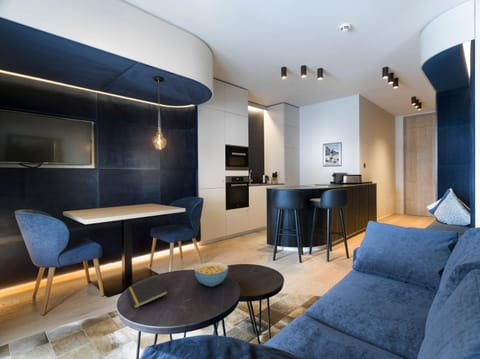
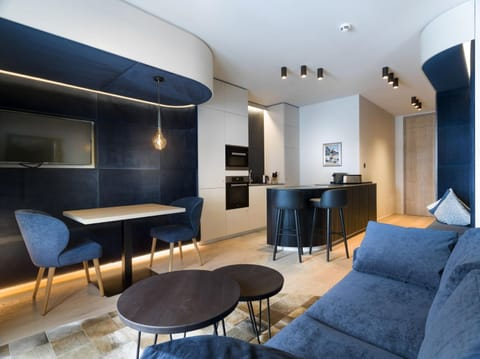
- notepad (146, 290)
- cereal bowl (211, 276)
